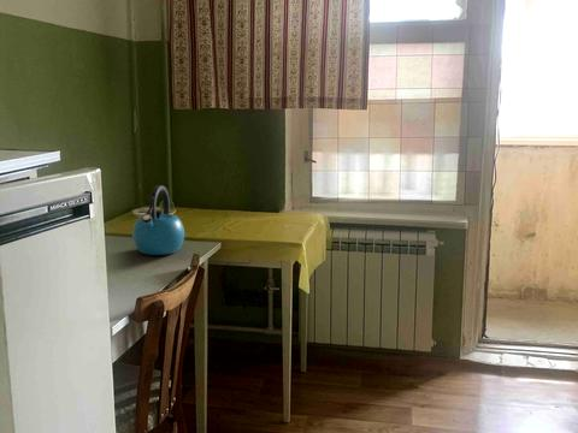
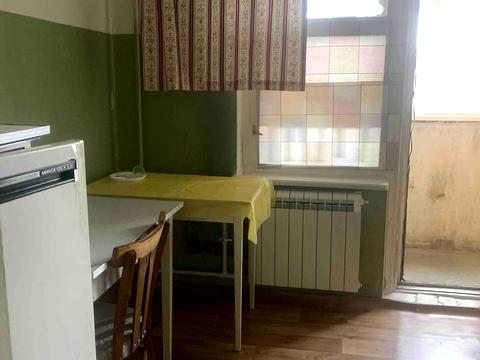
- kettle (157, 219)
